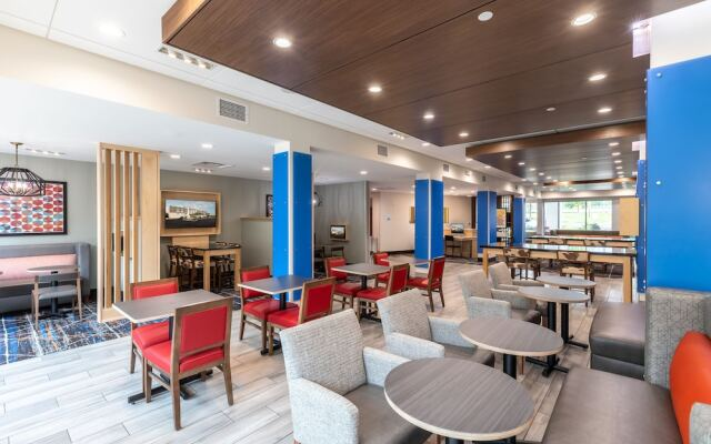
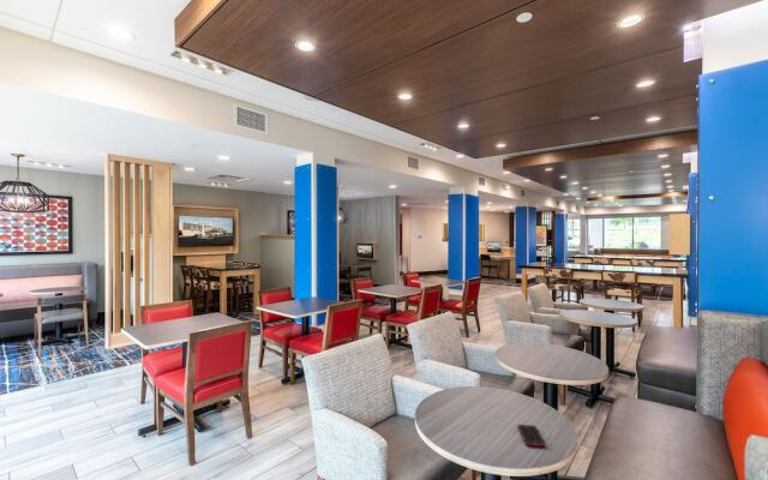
+ cell phone (530, 434)
